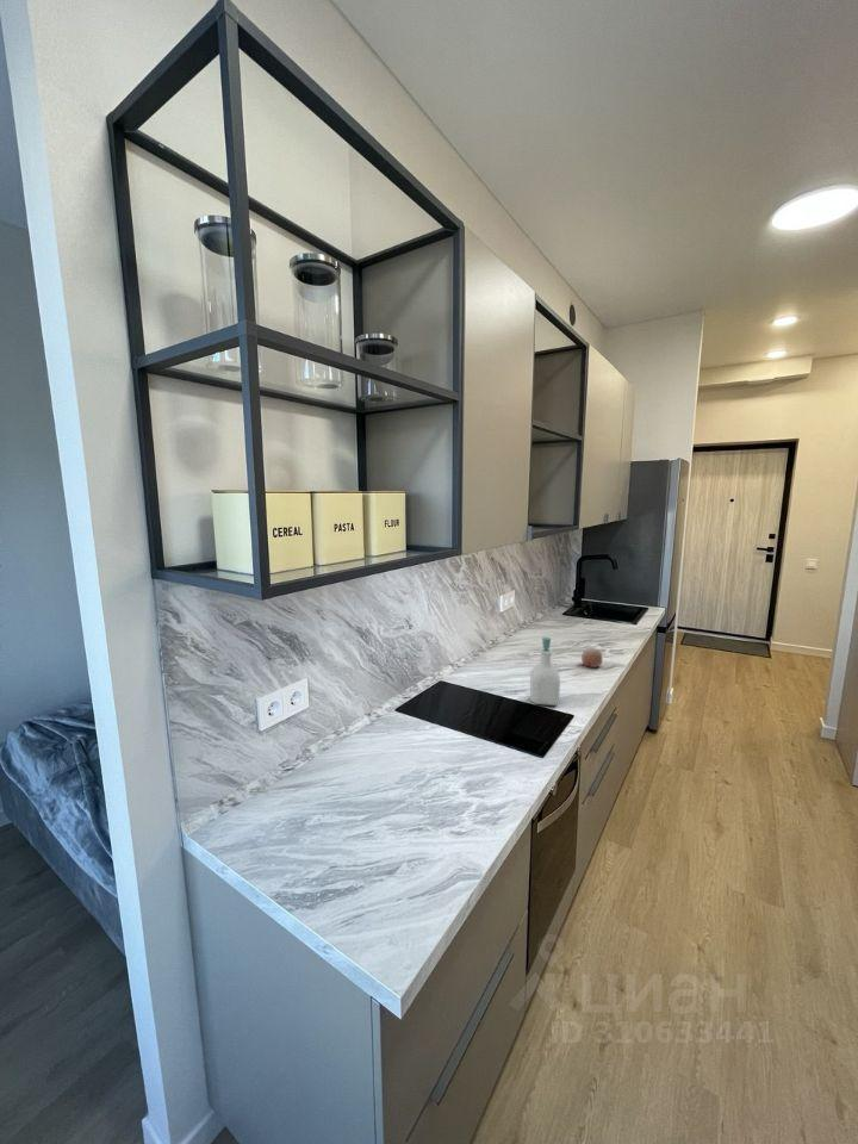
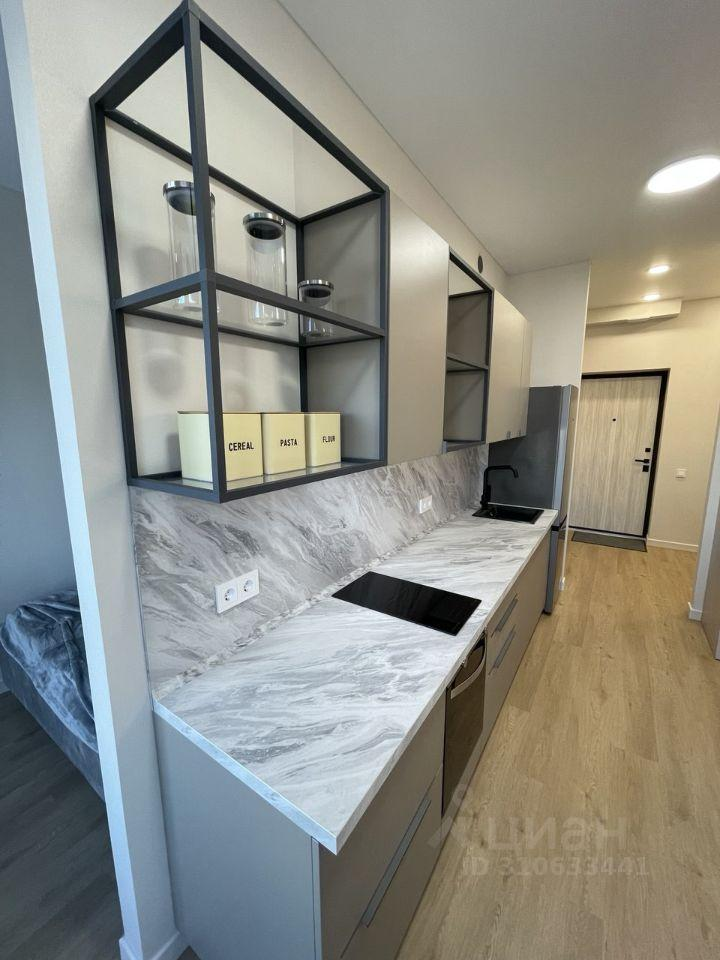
- apple (591, 655)
- soap bottle (545, 669)
